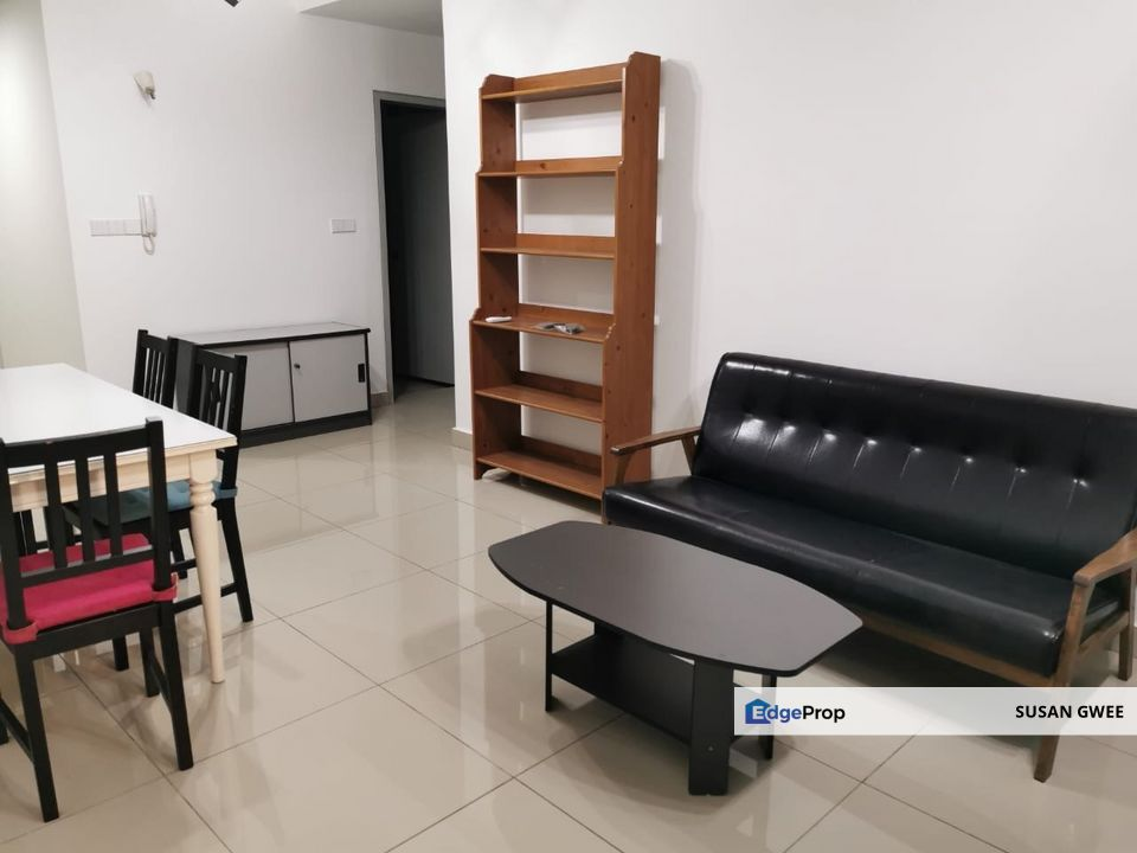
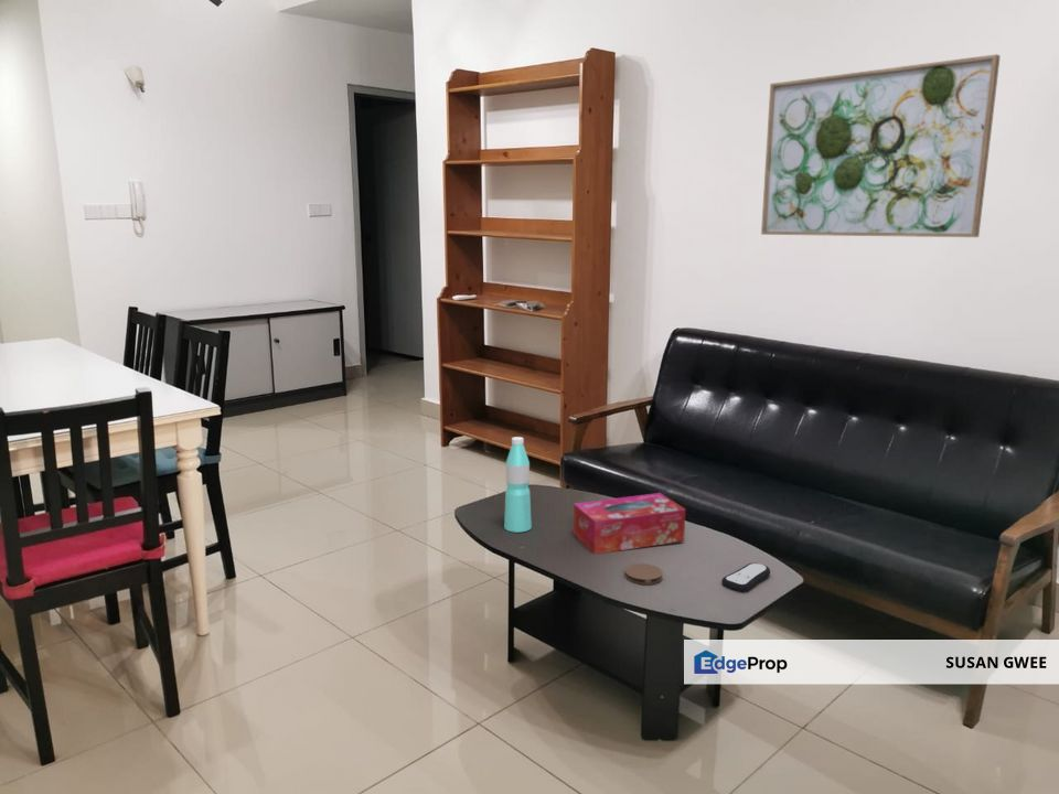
+ coaster (643, 573)
+ tissue box (628, 522)
+ water bottle (517, 483)
+ wall art (866, 154)
+ remote control (747, 576)
